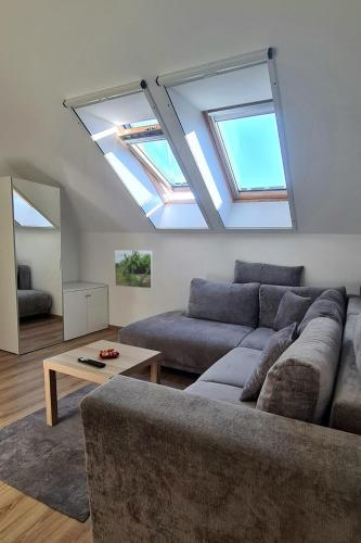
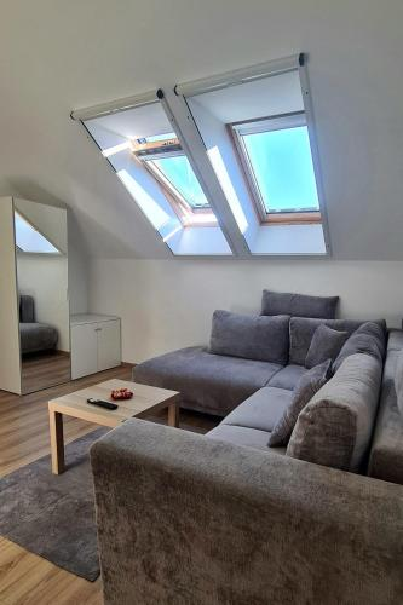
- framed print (132, 268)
